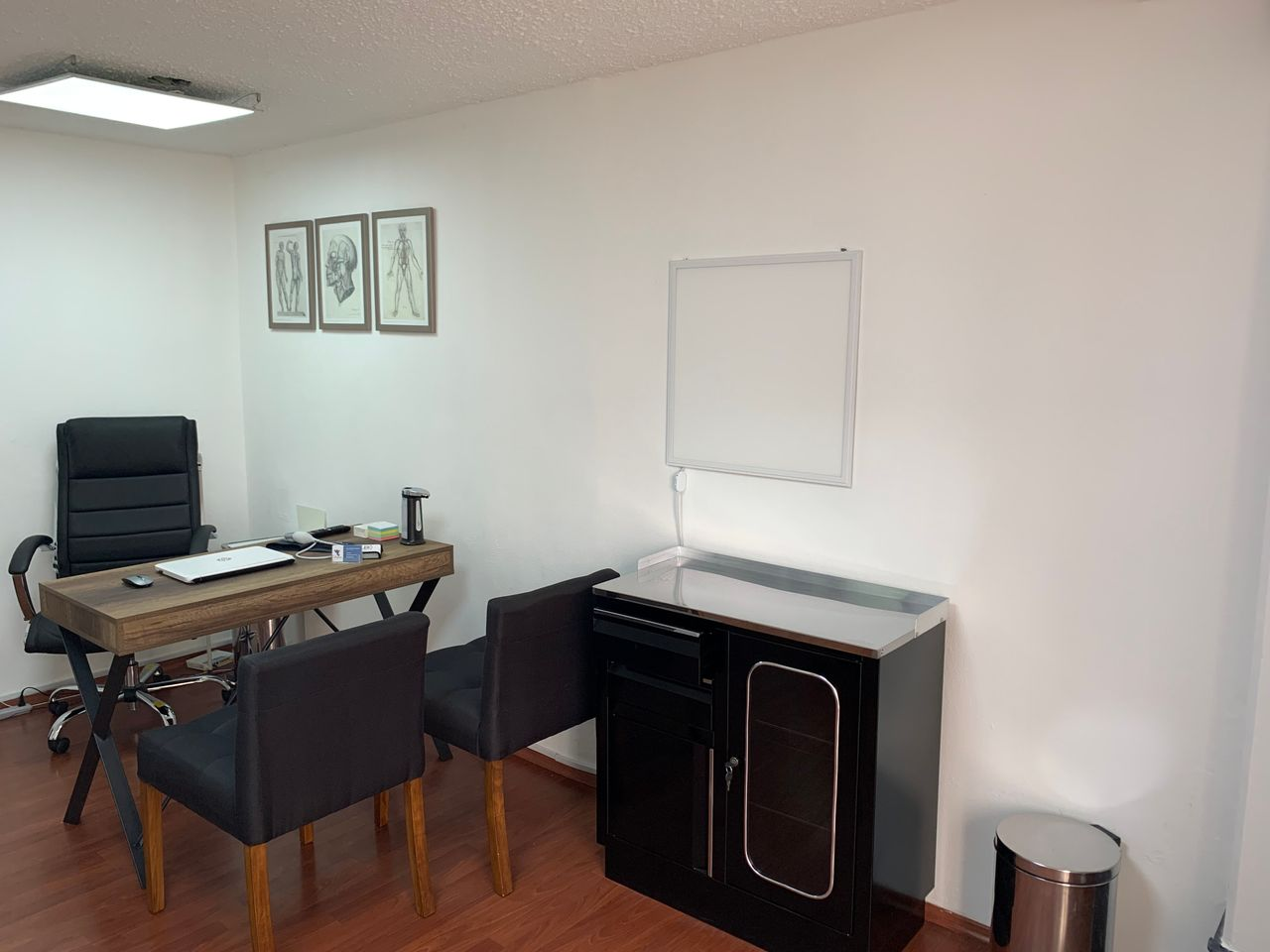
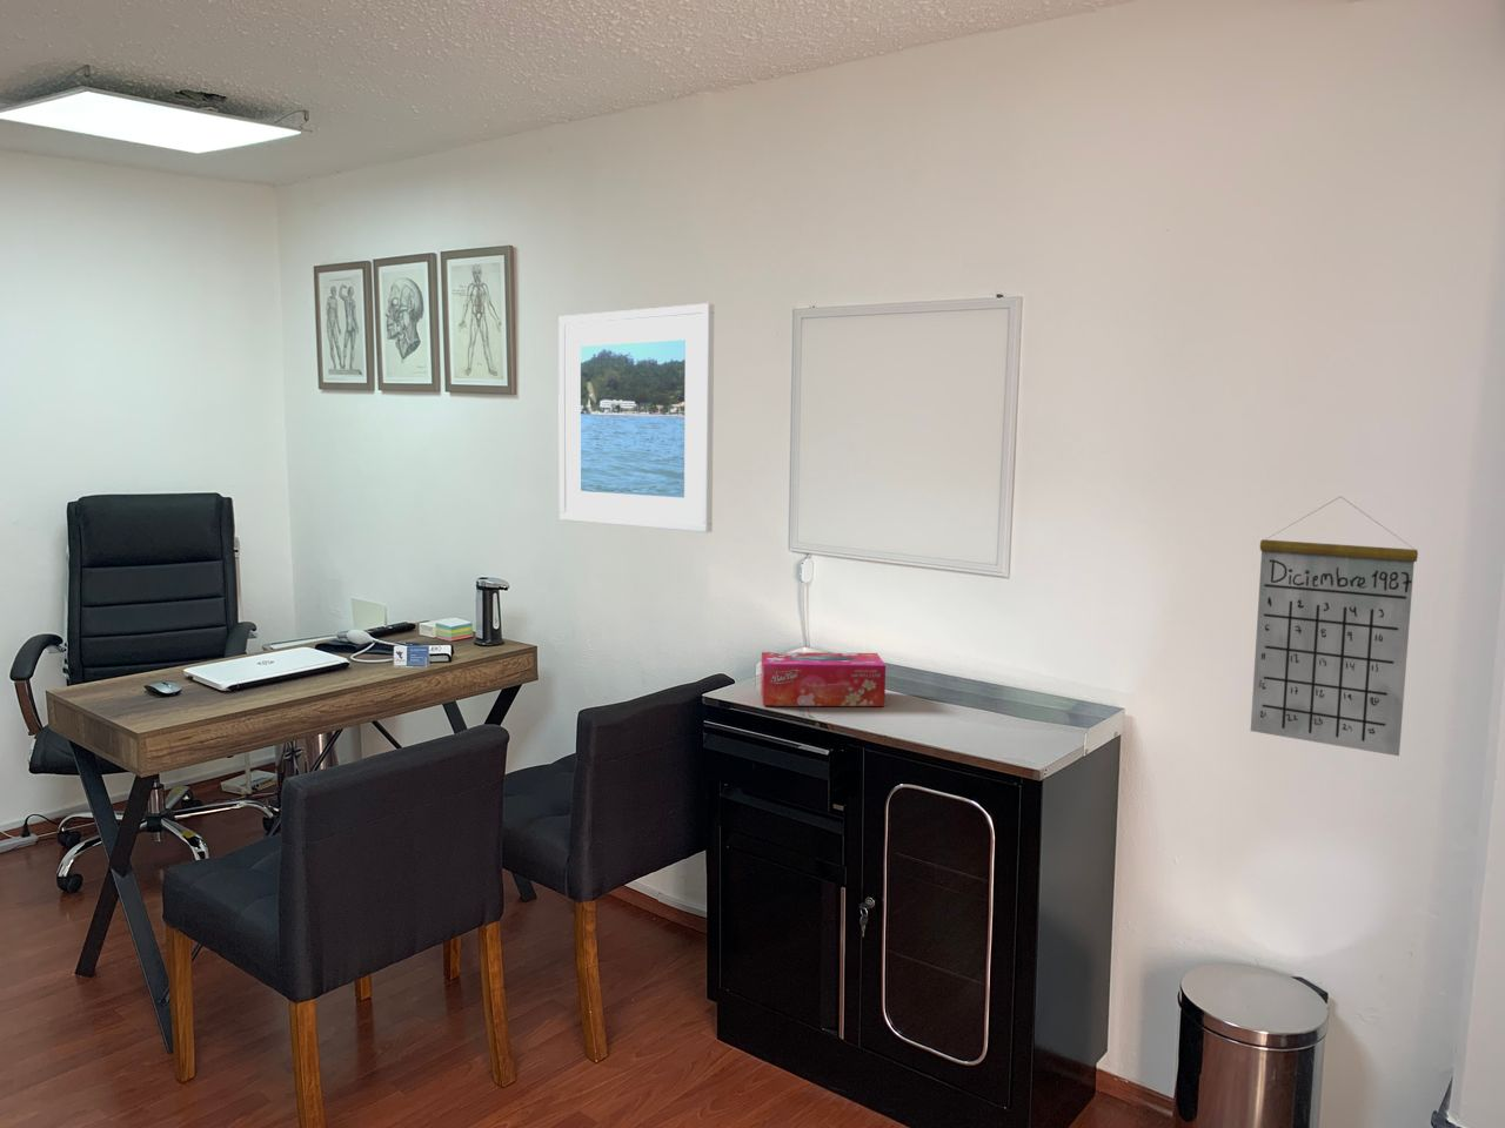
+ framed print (632, 418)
+ calendar (1331, 621)
+ tissue box (821, 678)
